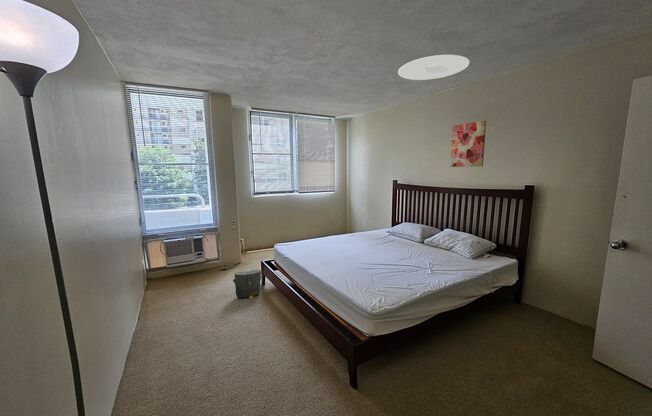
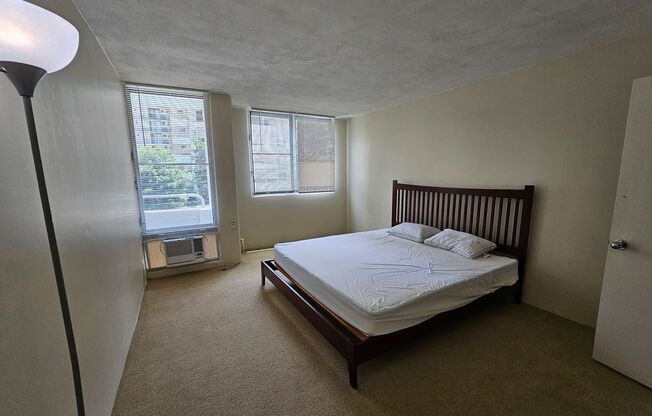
- wall art (467, 145)
- ceiling light (432, 65)
- bag (247, 283)
